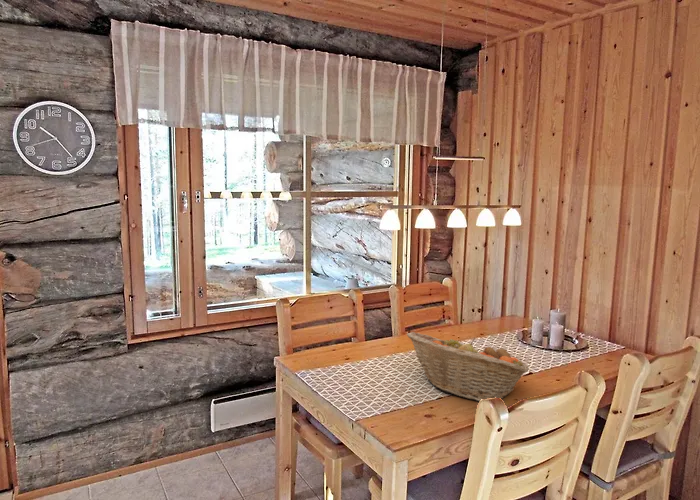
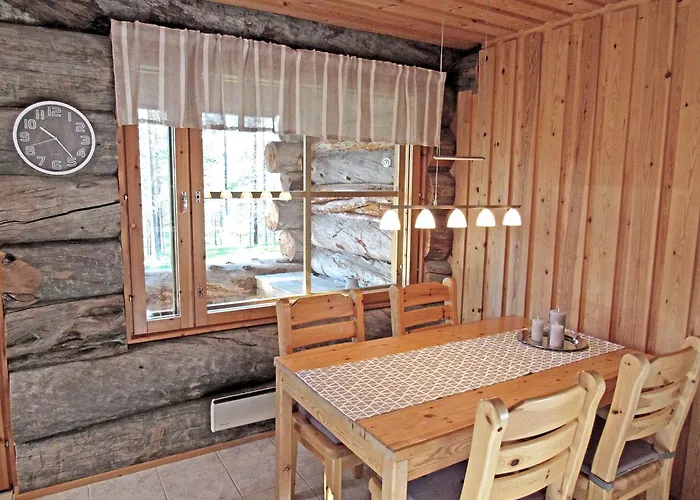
- fruit basket (464, 360)
